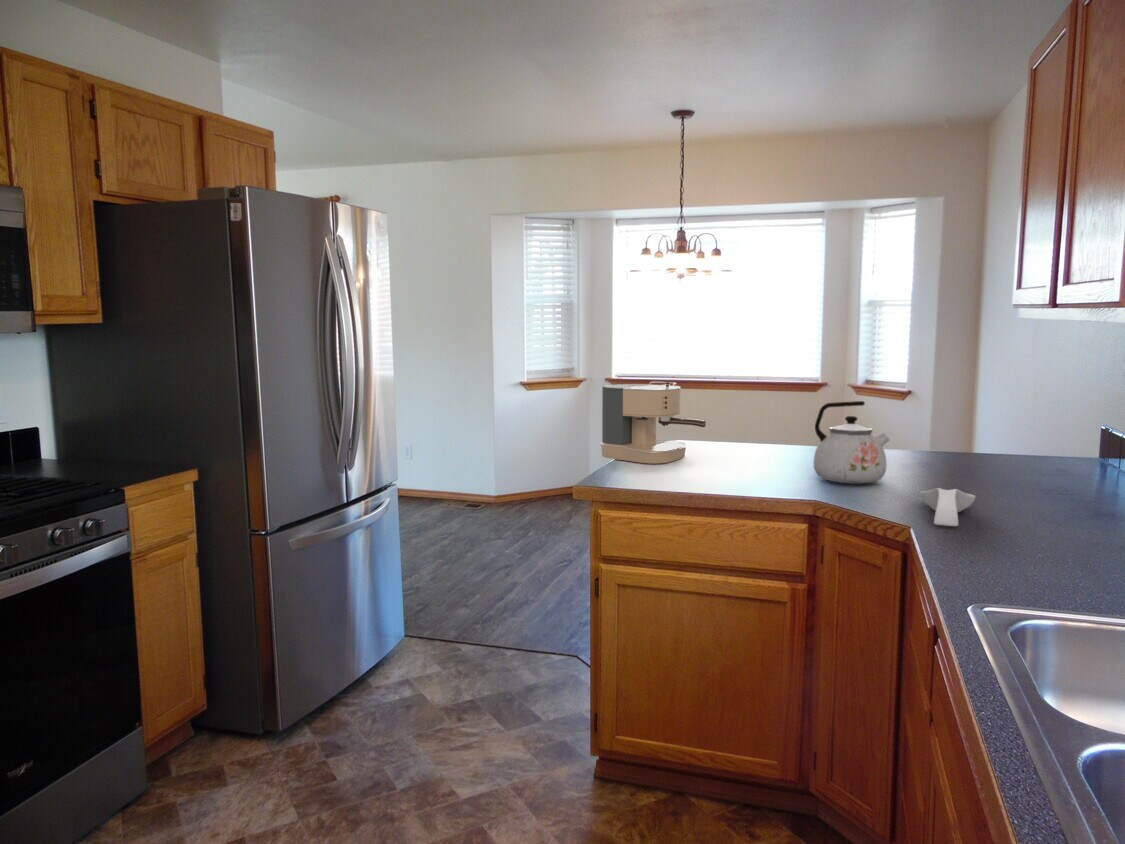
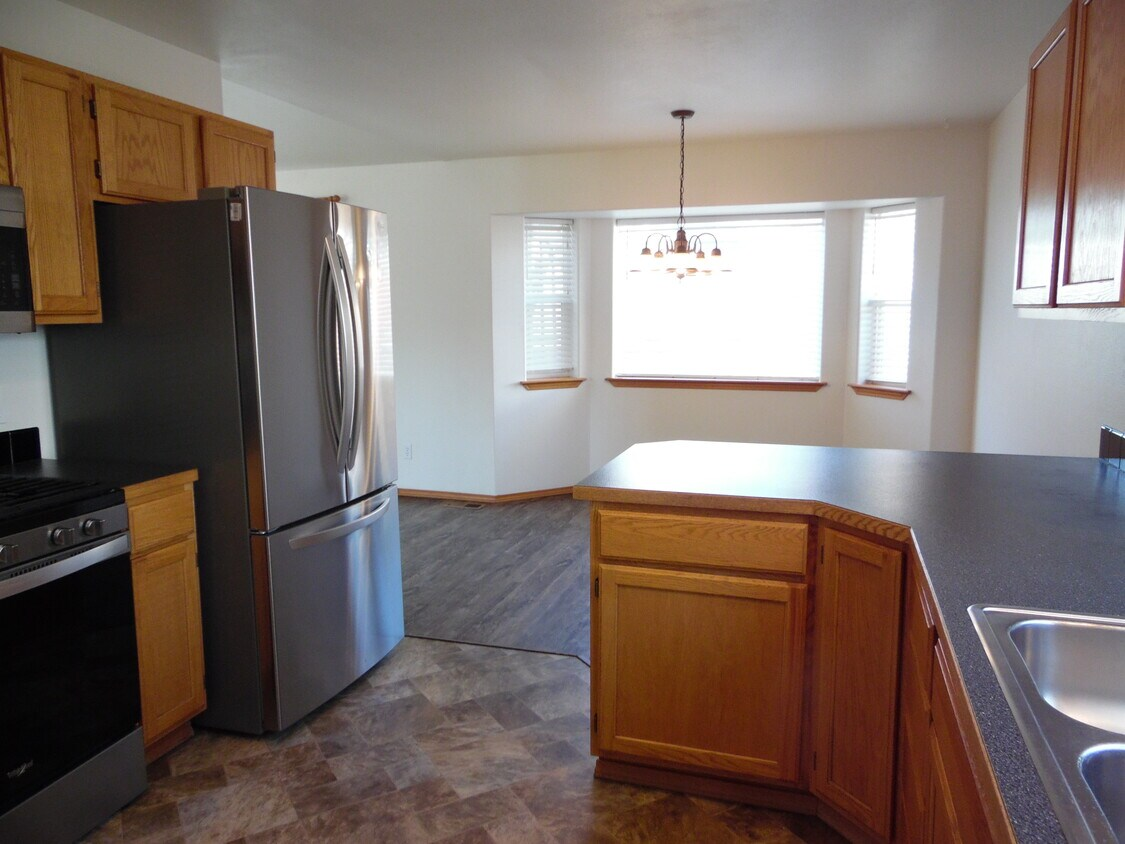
- kettle (851, 441)
- coffee maker (652, 419)
- spoon rest (947, 500)
